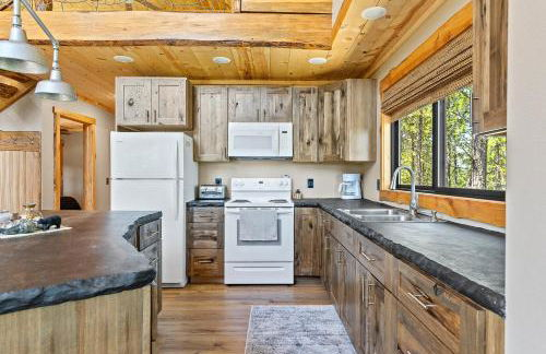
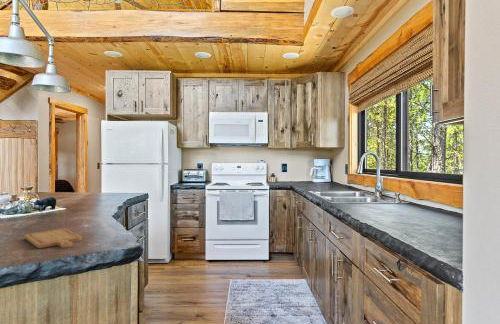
+ chopping board (55, 238)
